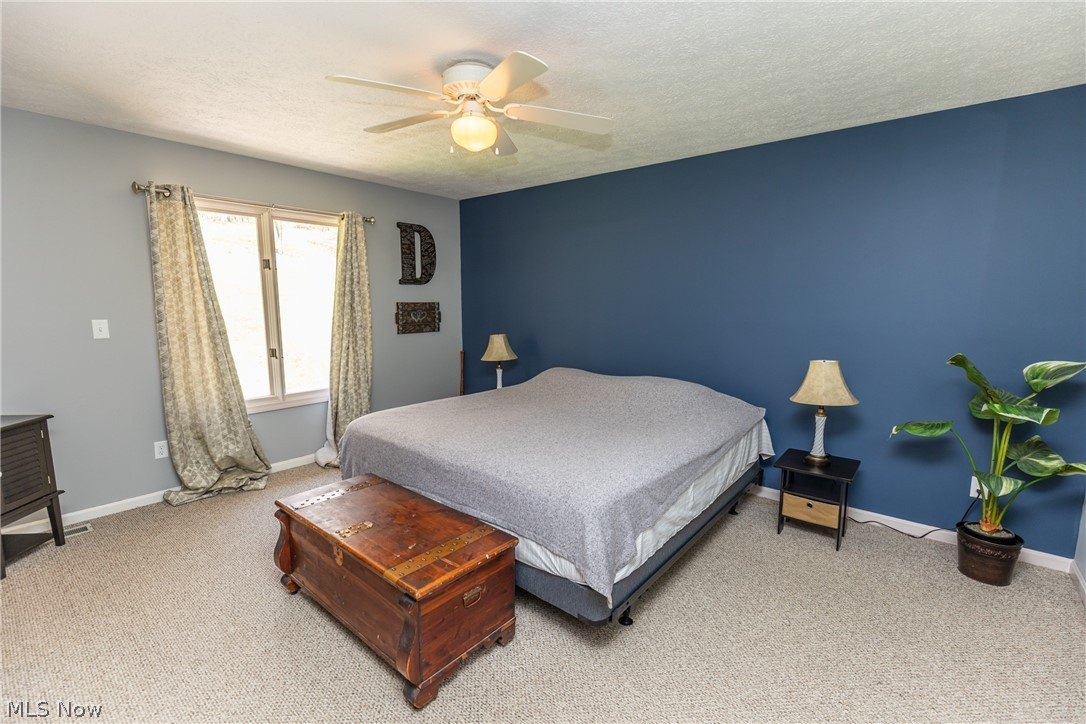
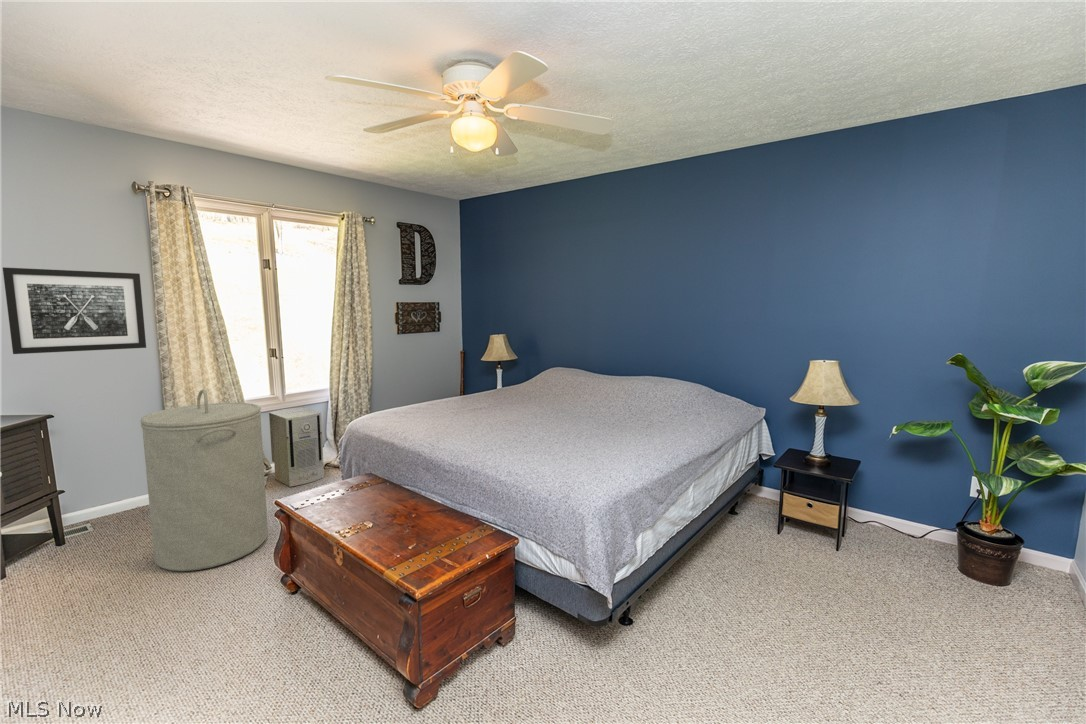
+ laundry hamper (208, 469)
+ wall art (80, 311)
+ air purifier (296, 445)
